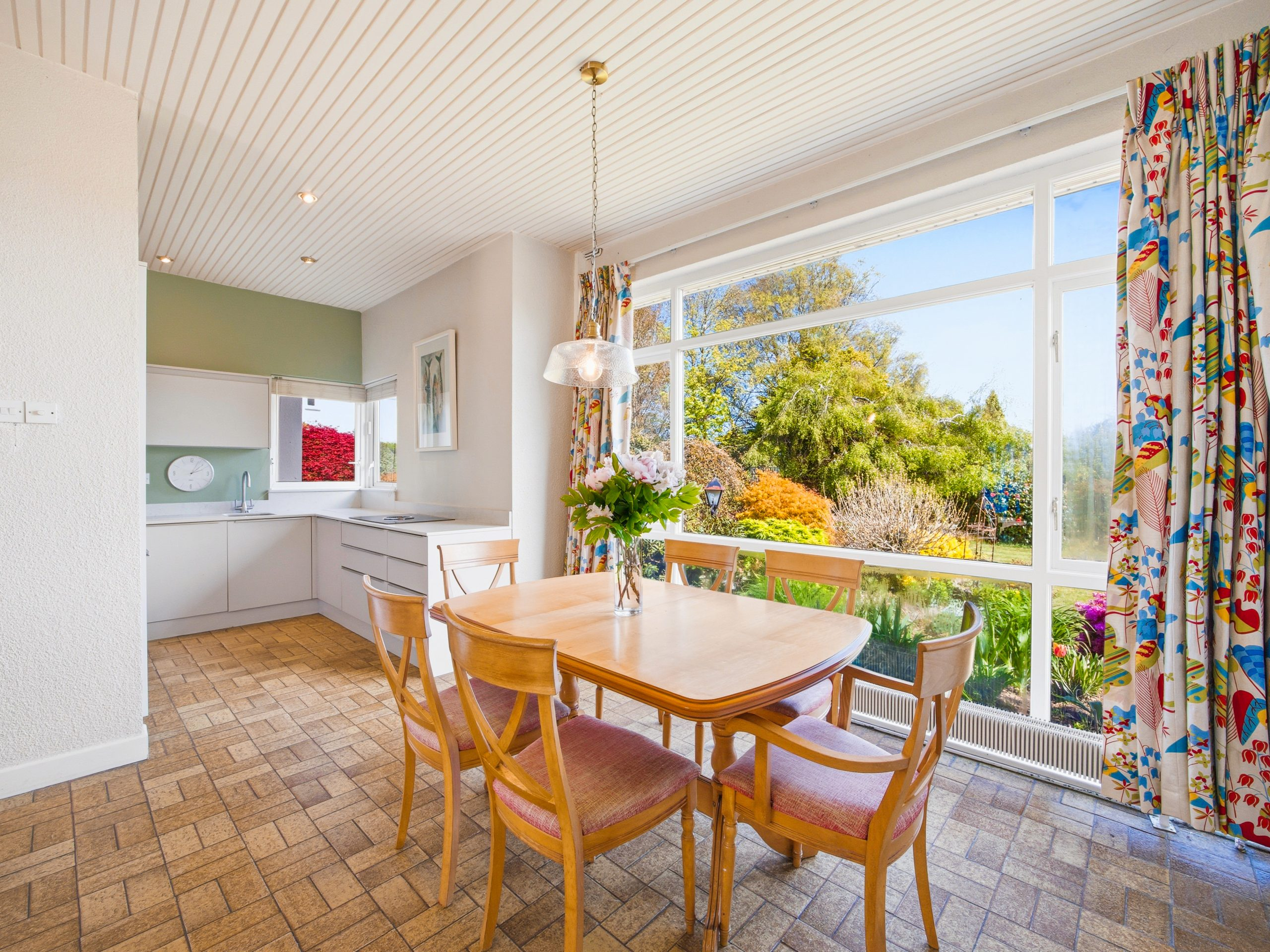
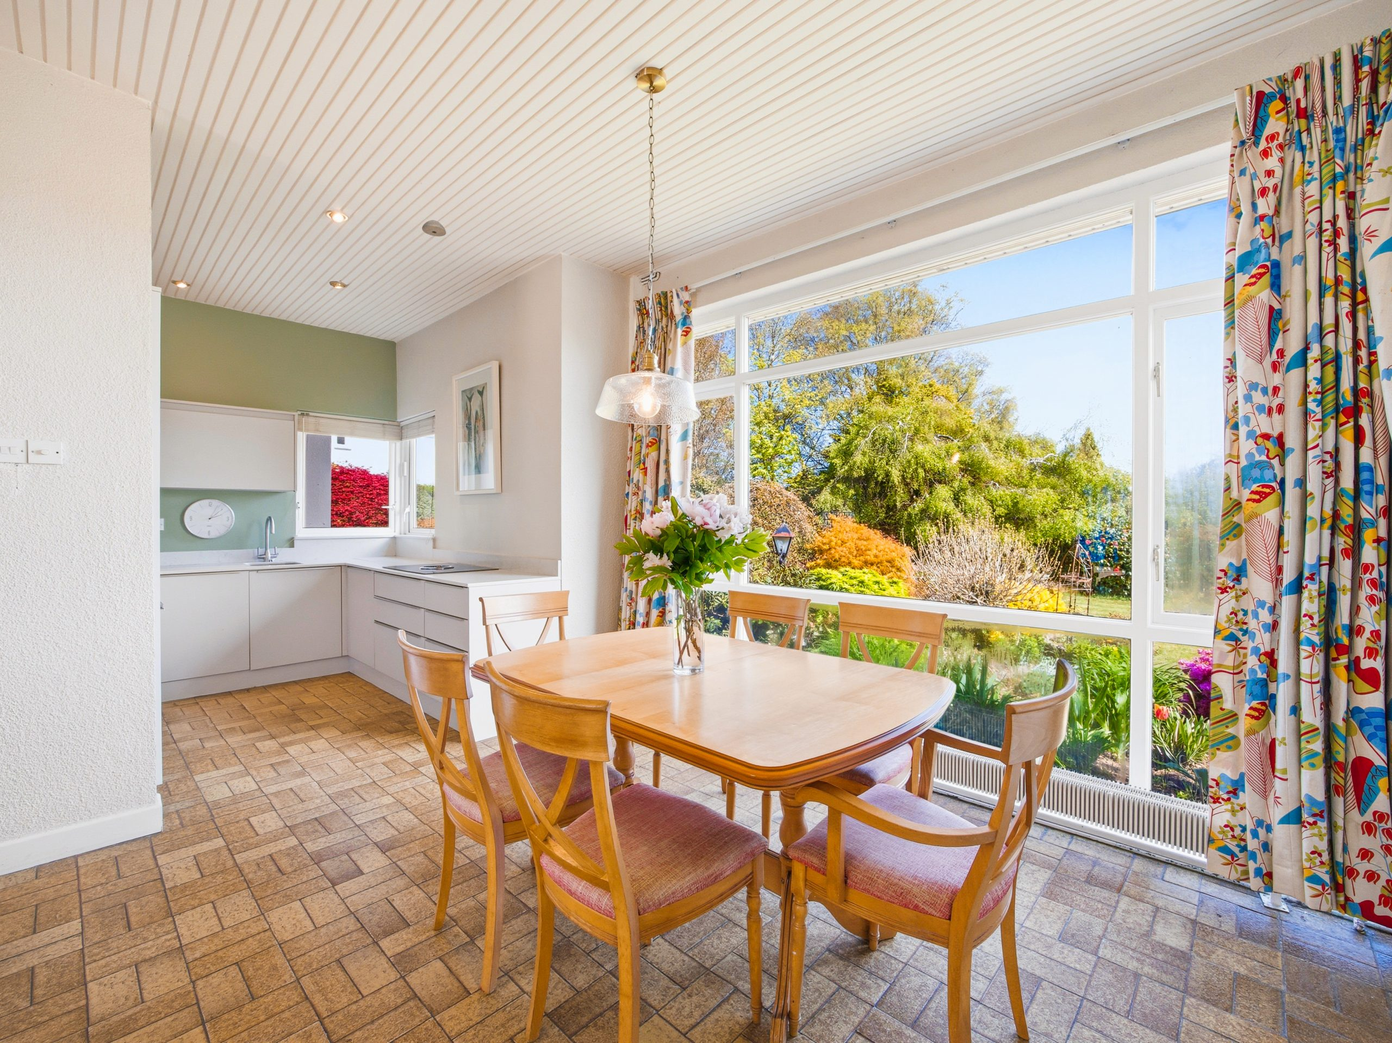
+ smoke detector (434, 227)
